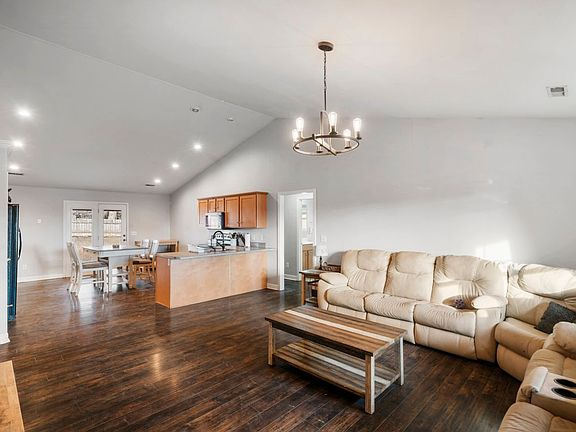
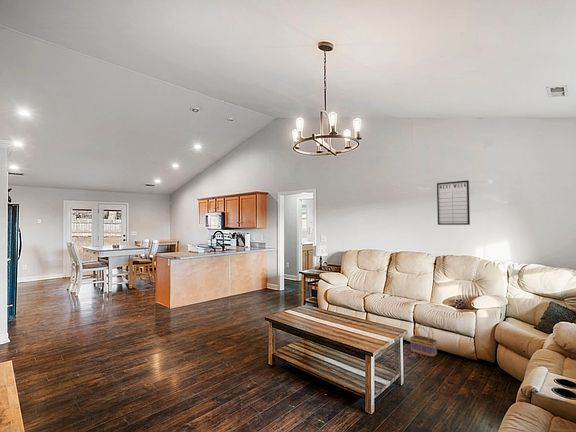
+ writing board (452, 203)
+ basket (423, 339)
